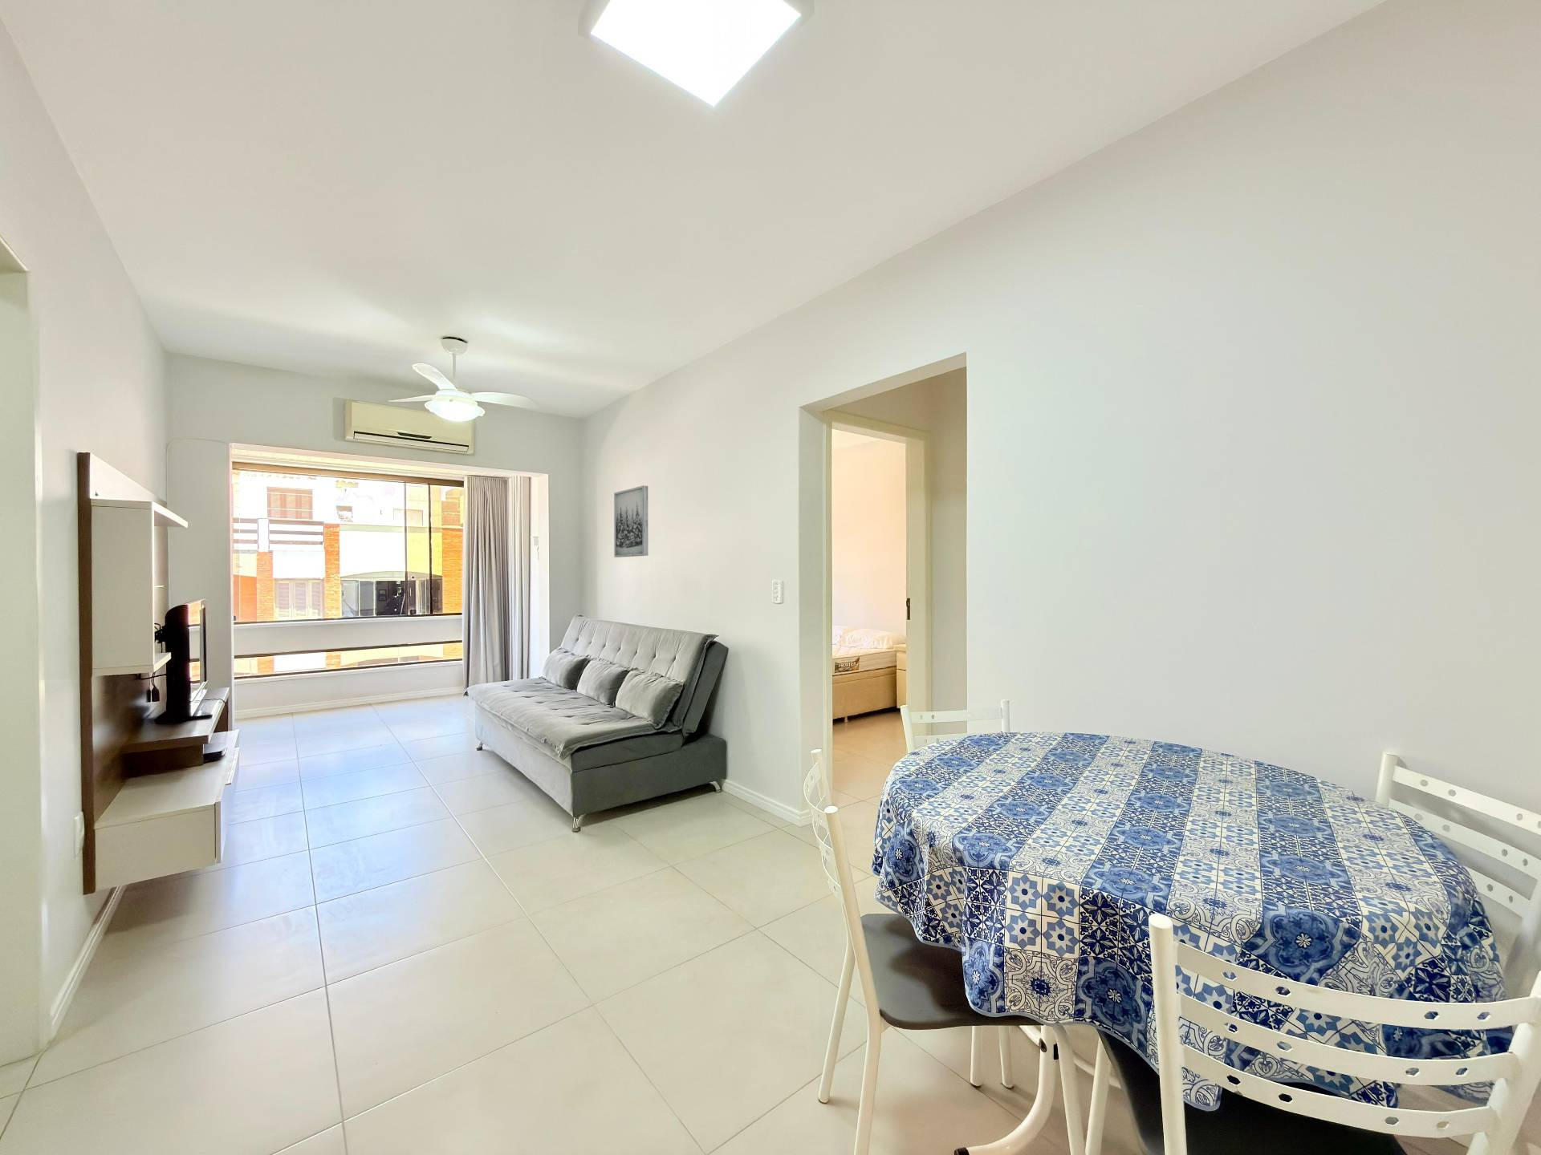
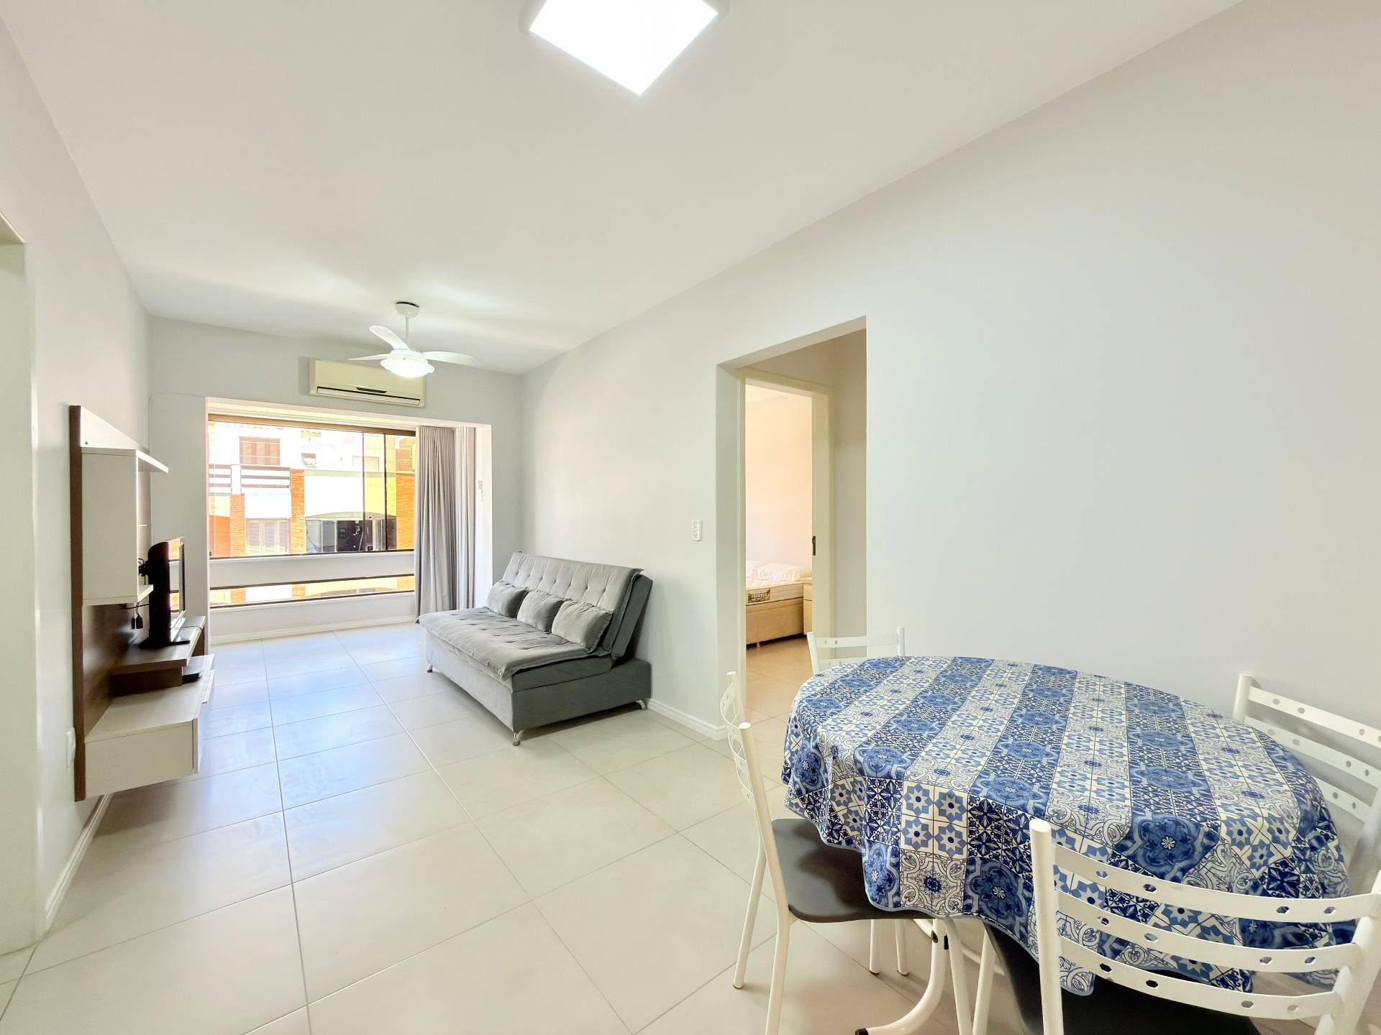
- wall art (630, 523)
